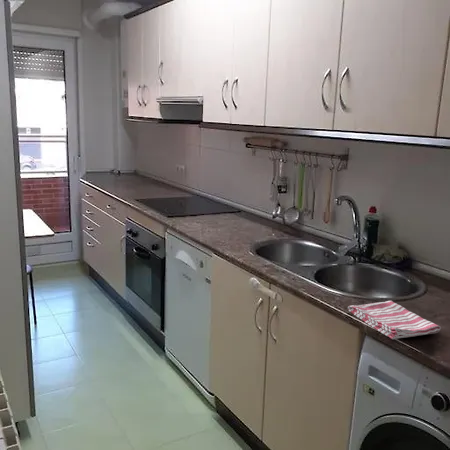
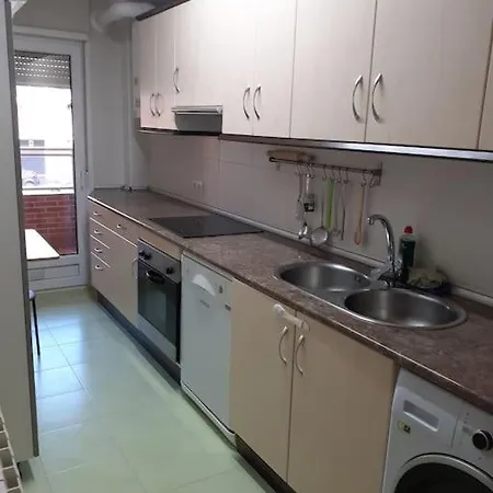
- dish towel (392, 316)
